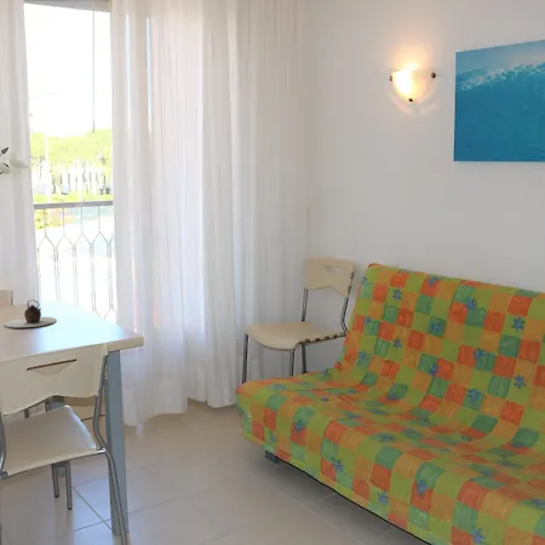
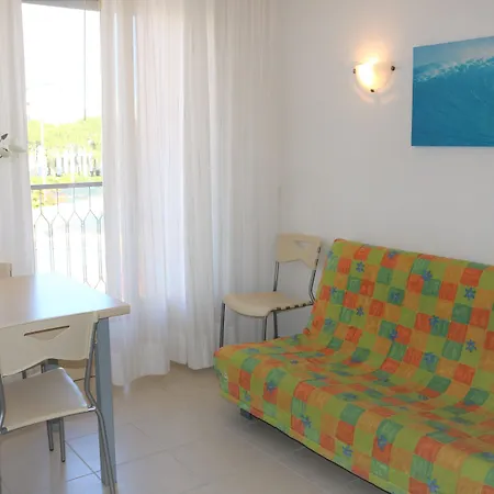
- teapot (30, 311)
